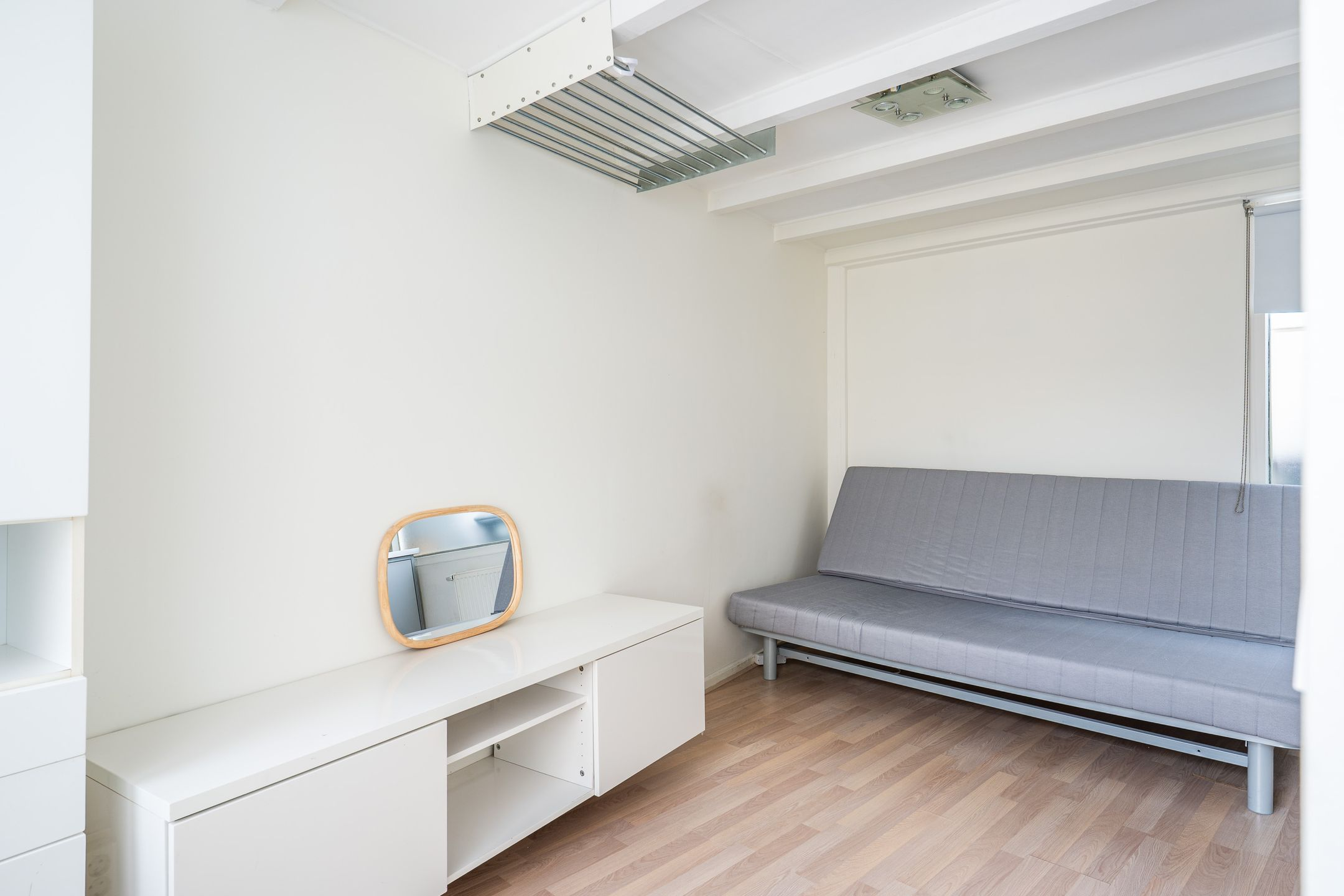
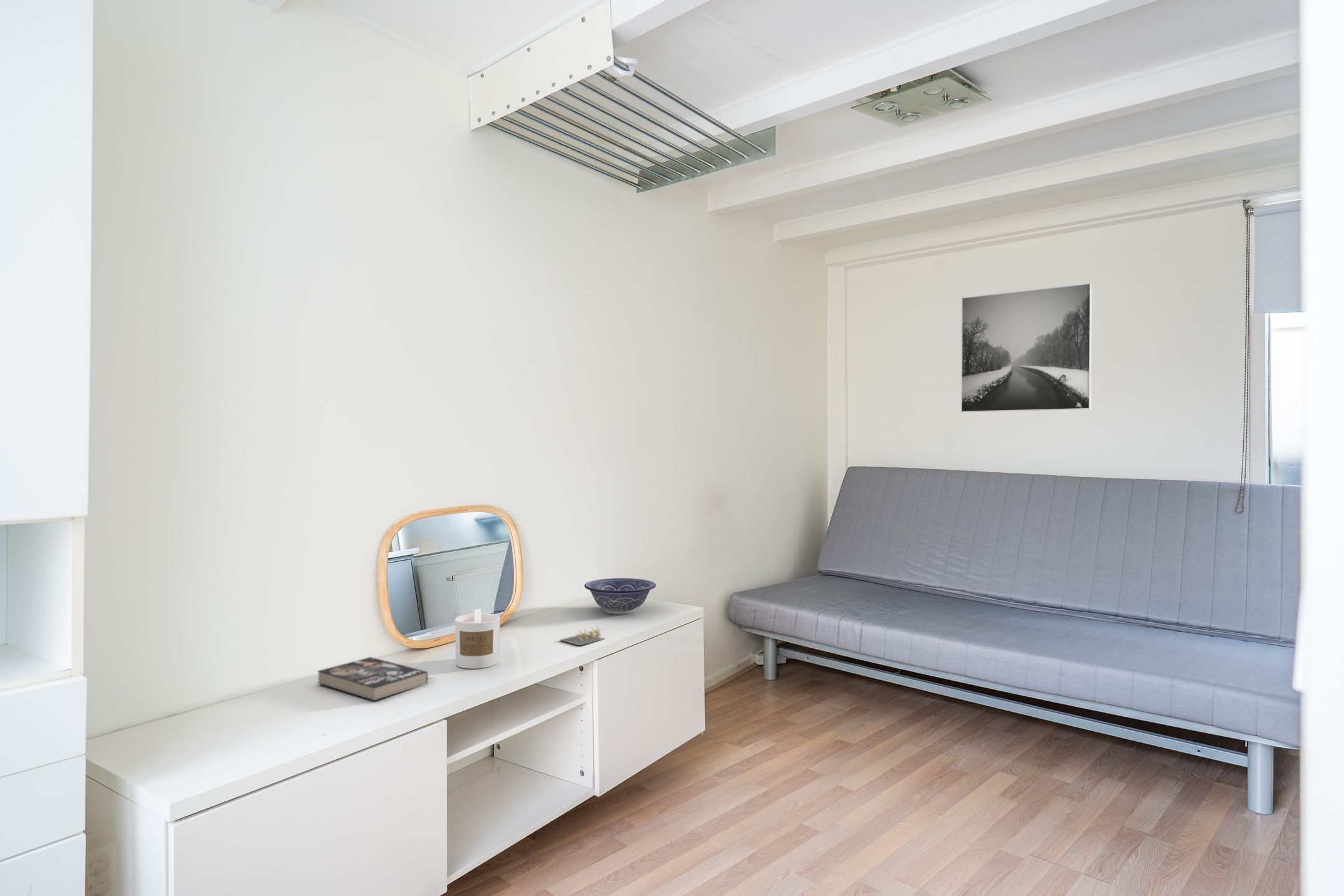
+ candle (477, 636)
+ decorative bowl (620, 597)
+ book (372, 677)
+ candle (589, 633)
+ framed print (1023, 351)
